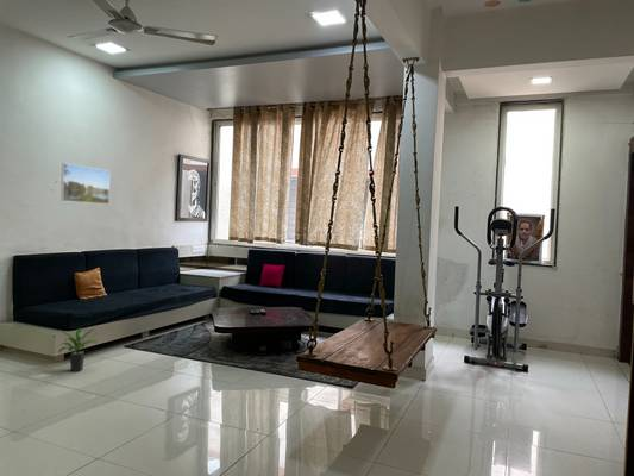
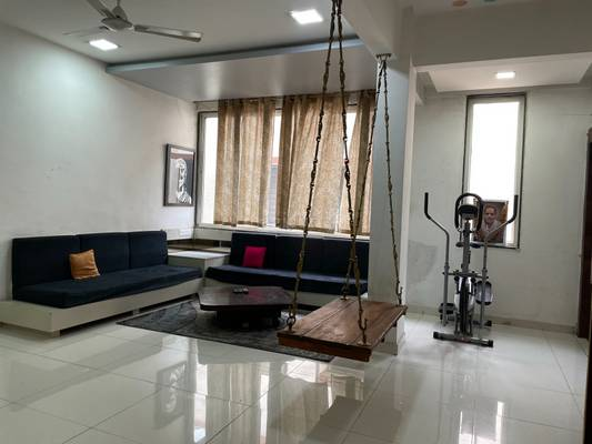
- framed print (86, 184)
- potted plant (76, 350)
